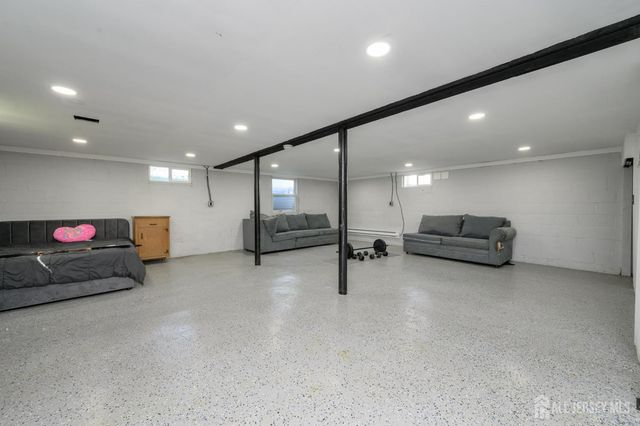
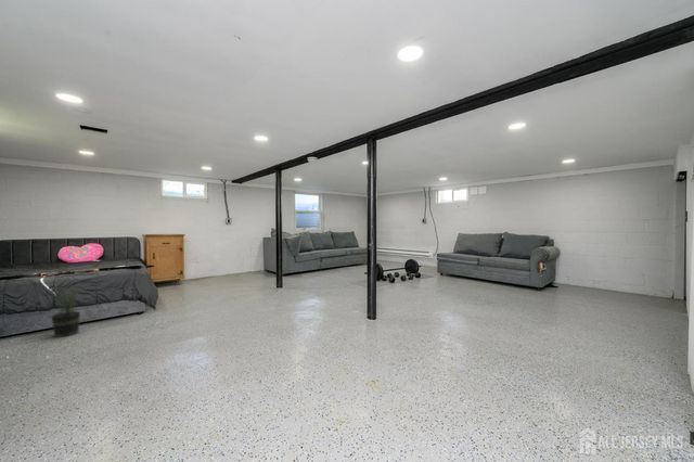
+ potted plant (64, 306)
